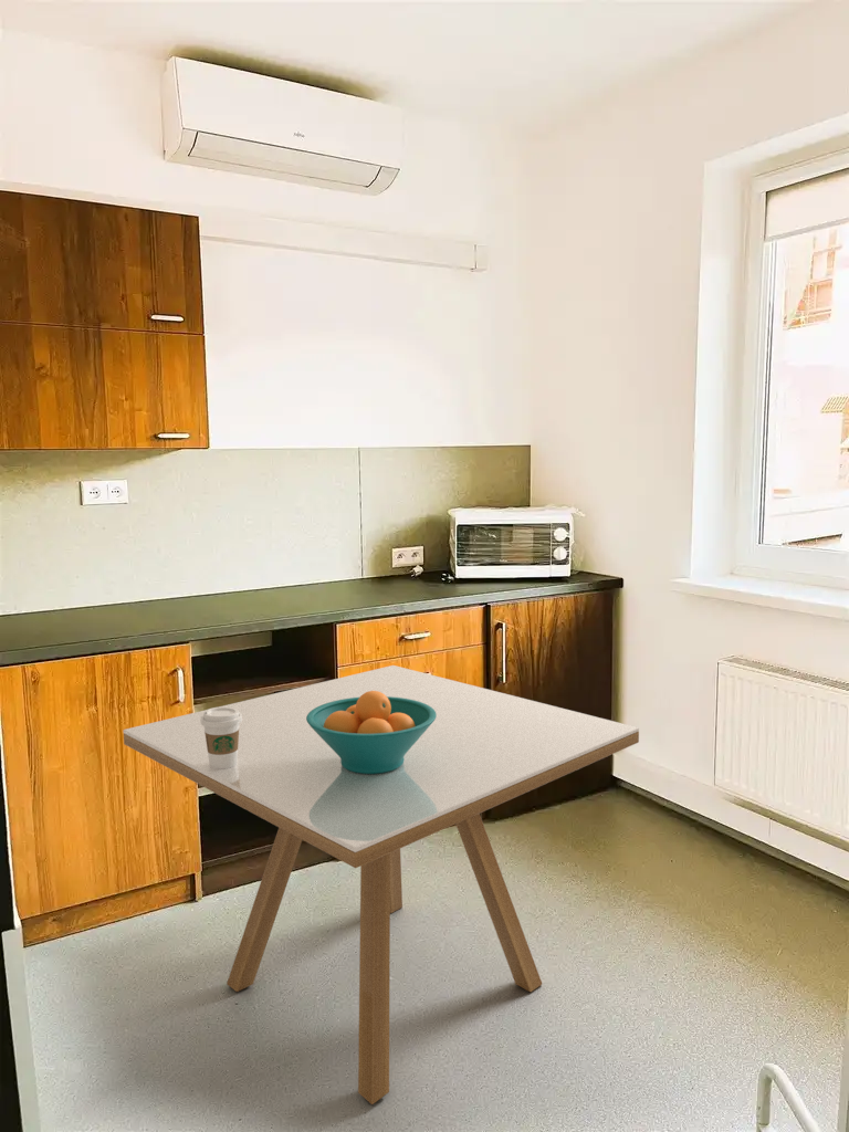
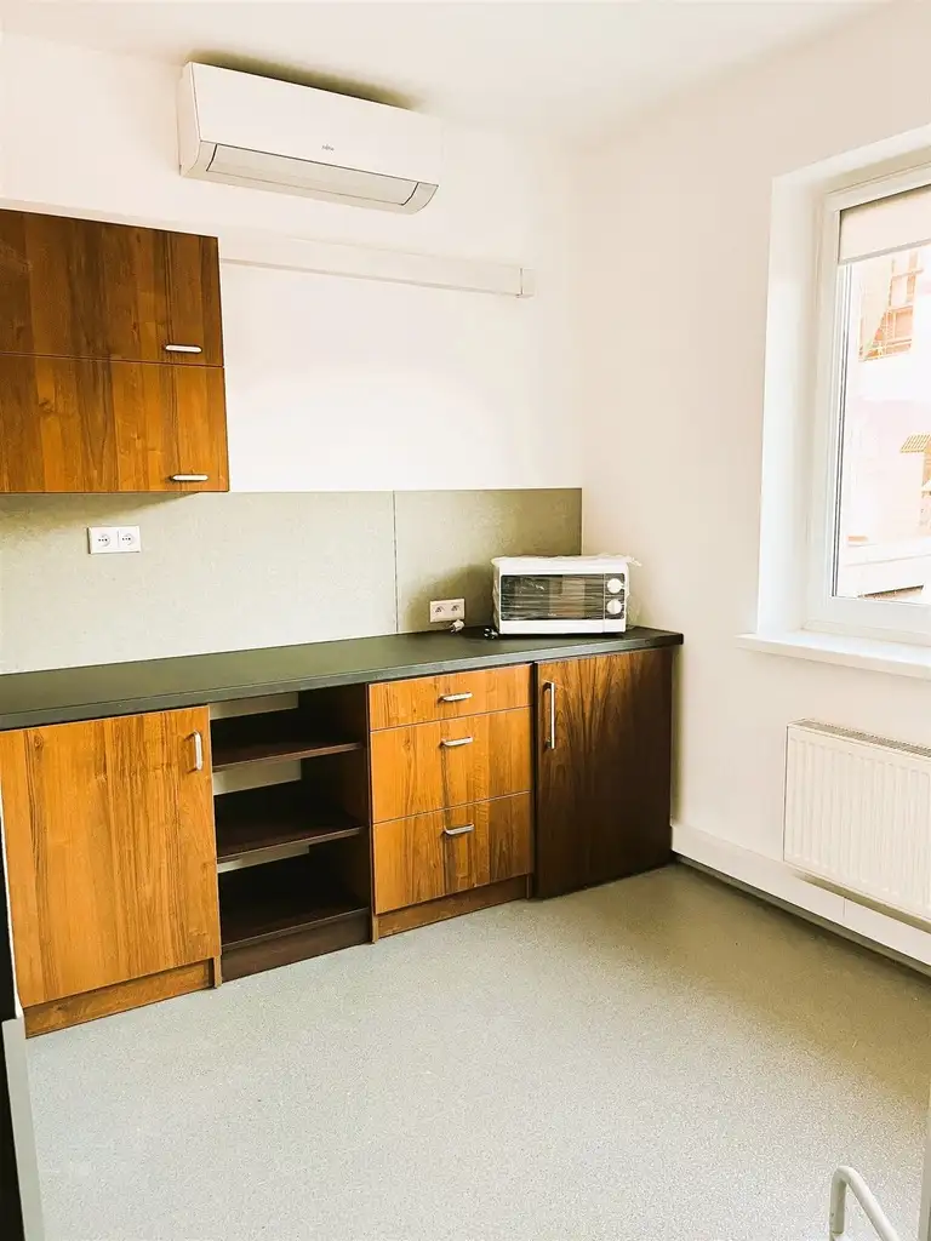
- fruit bowl (371, 726)
- dining table (381, 859)
- coffee cup (222, 736)
